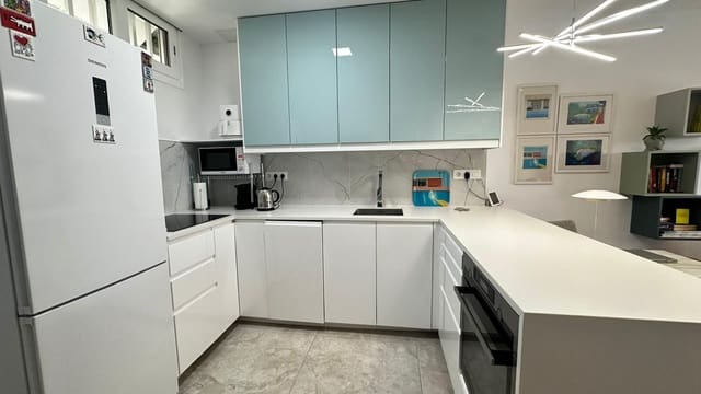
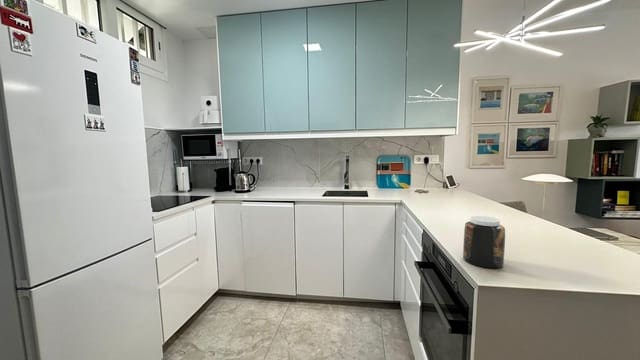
+ jar (483, 240)
